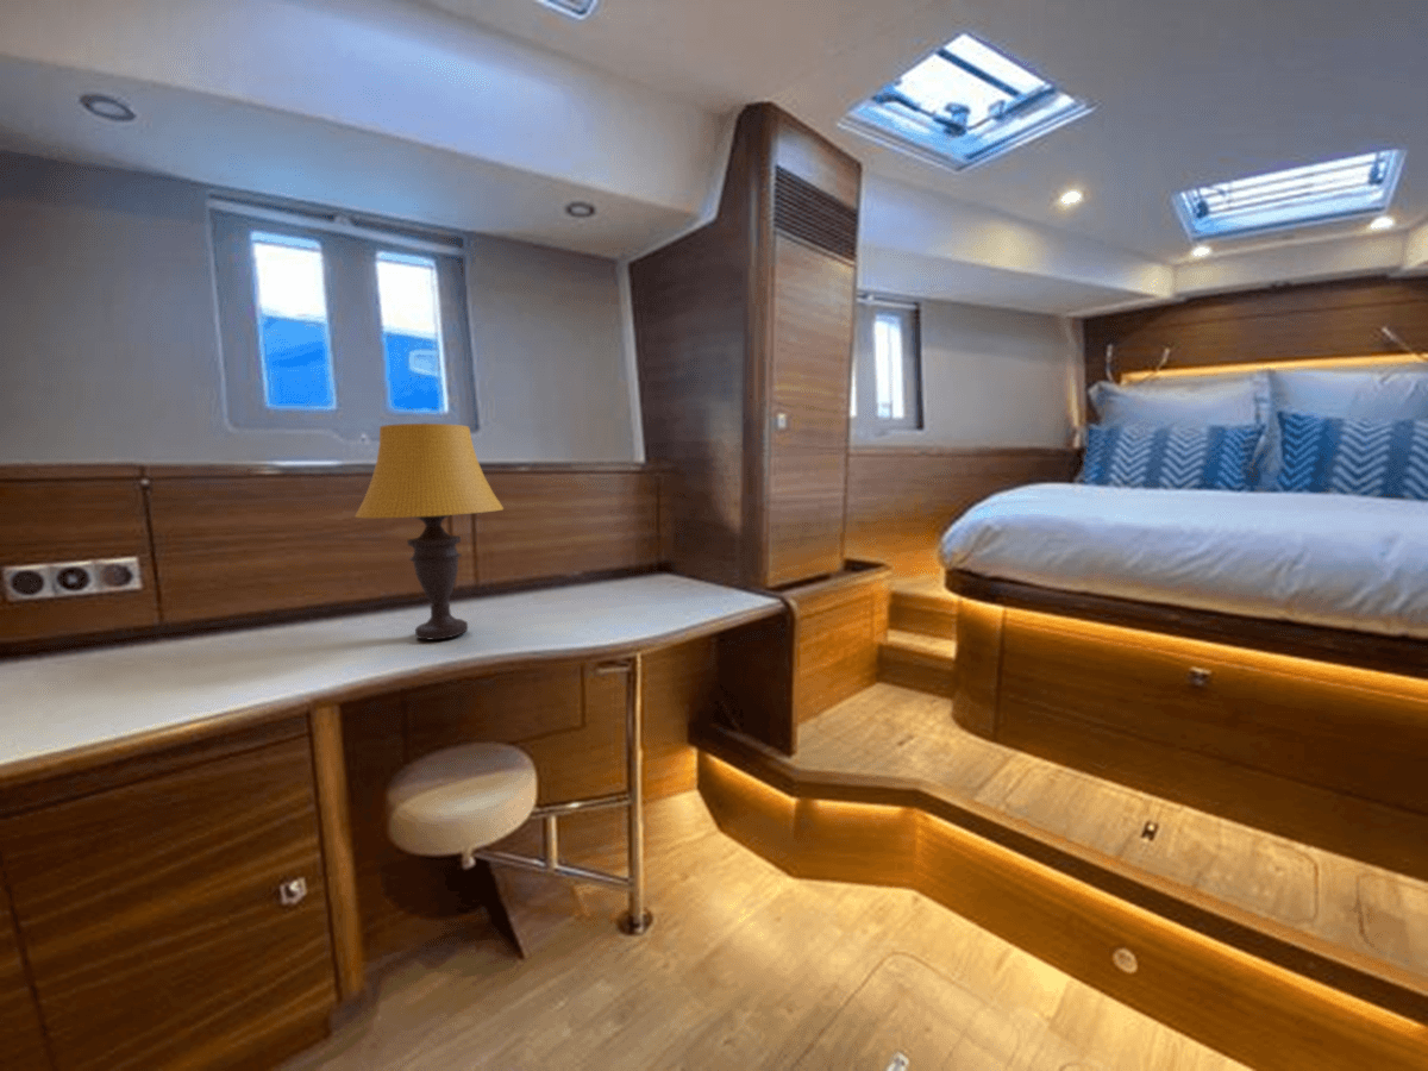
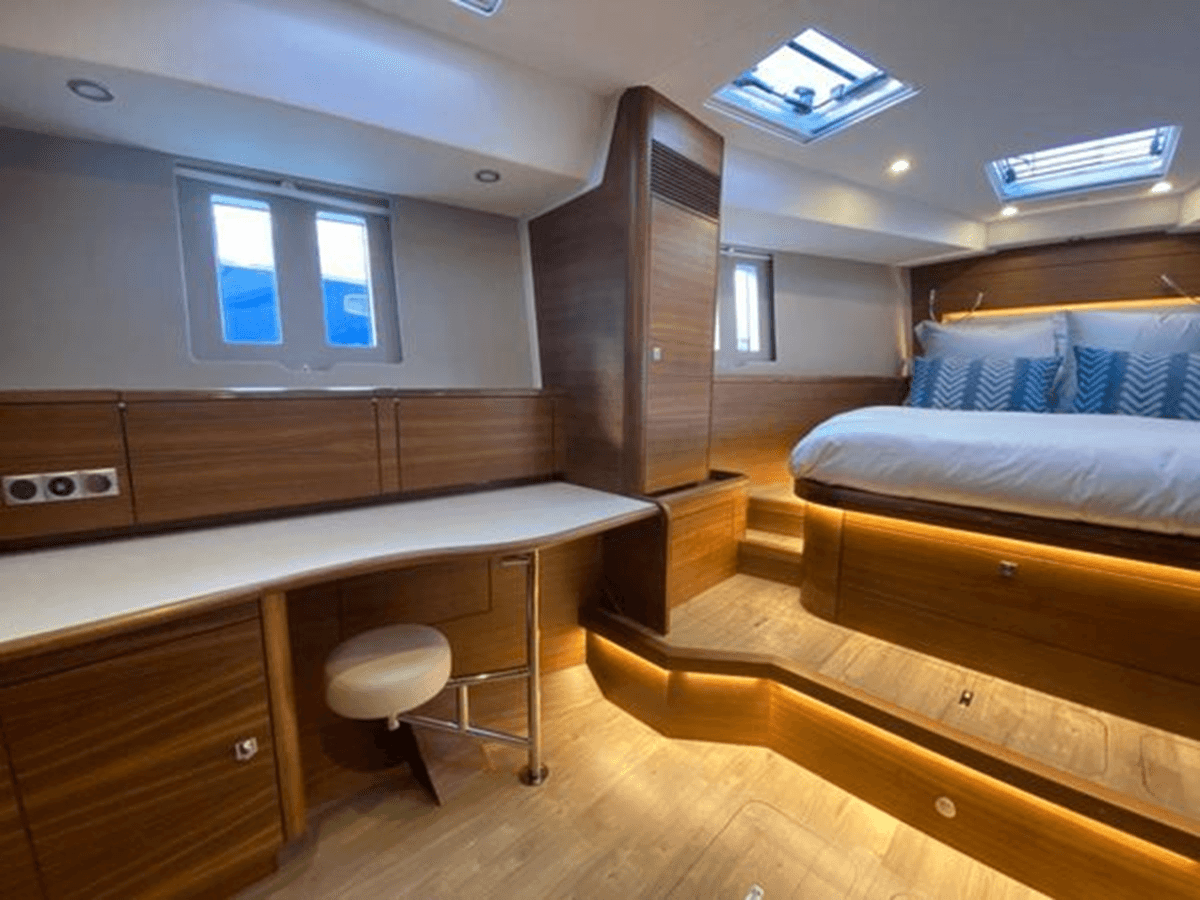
- table lamp (434, 531)
